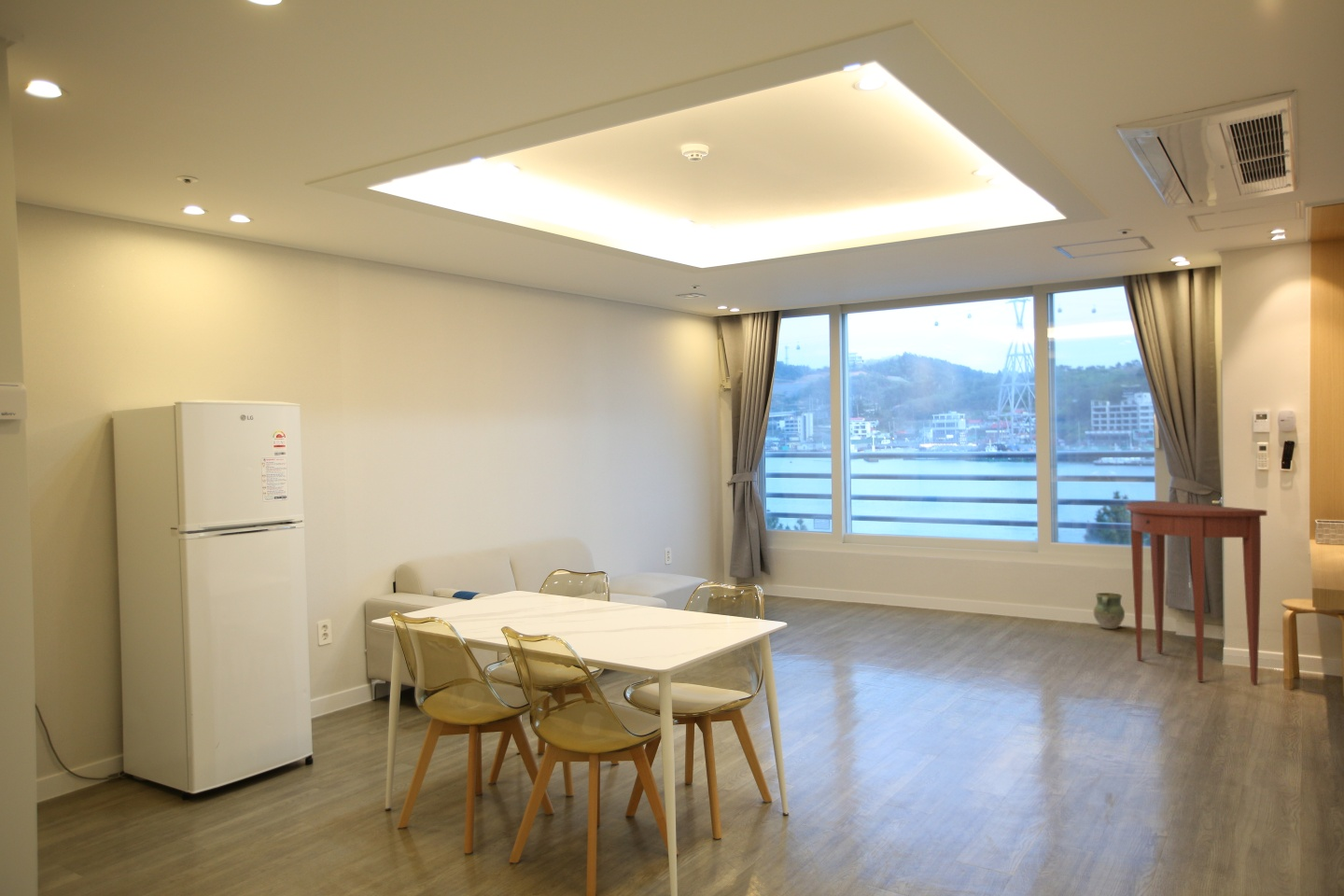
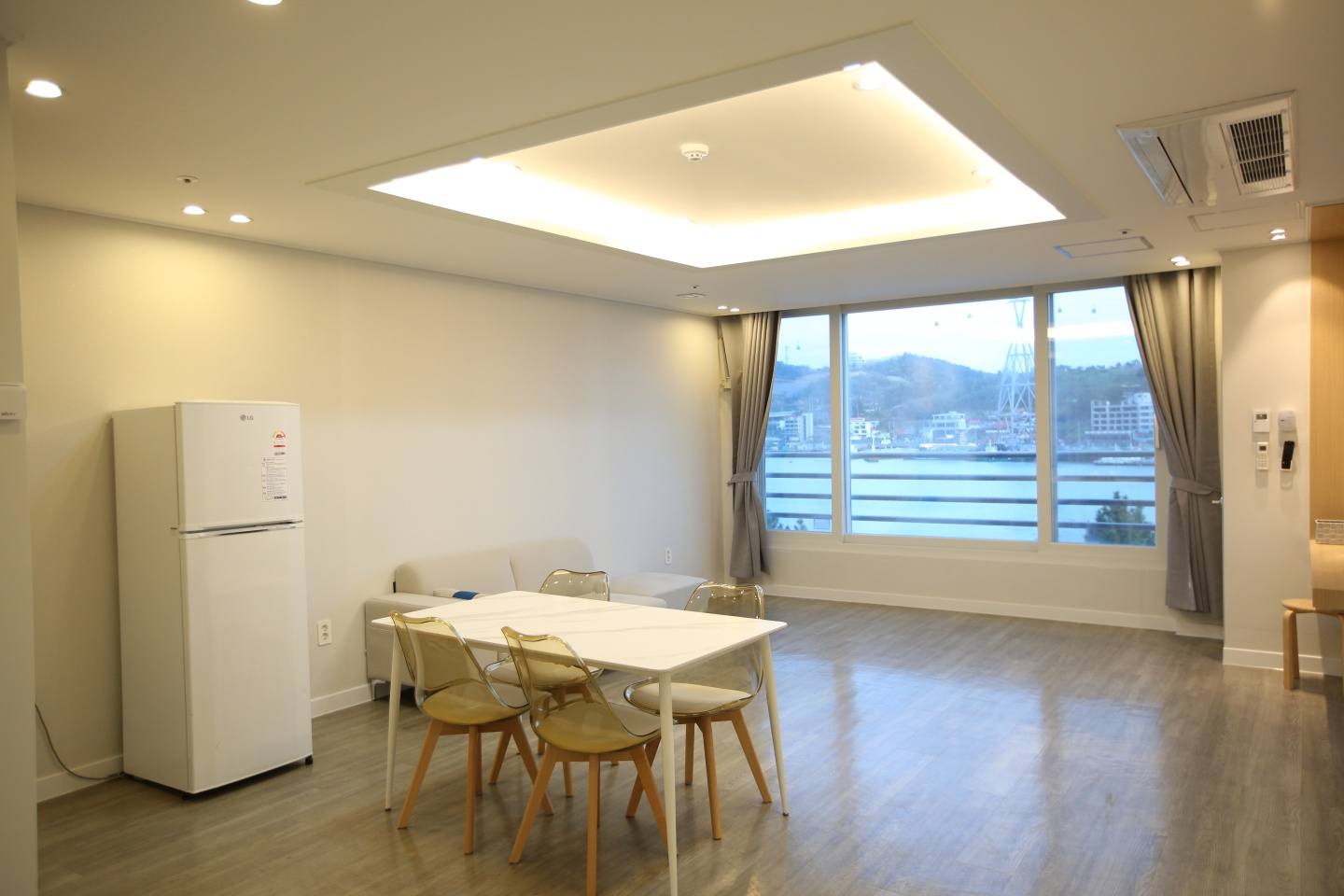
- ceramic jug (1108, 610)
- console table (1195, 587)
